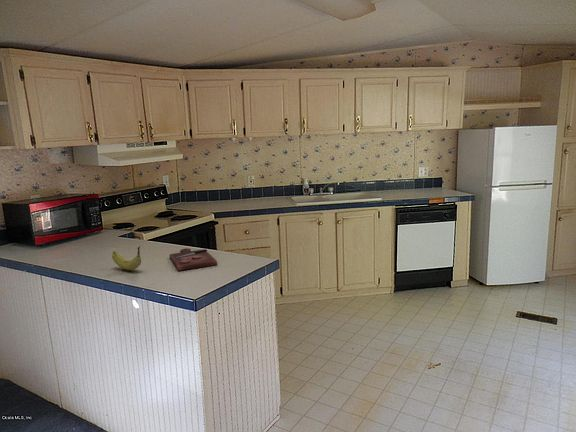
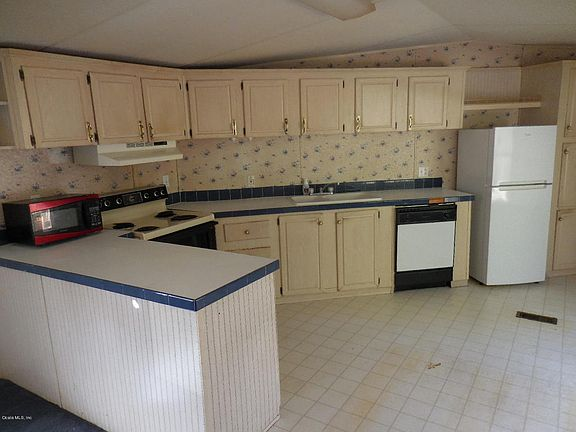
- fruit (125, 259)
- cutting board (190, 257)
